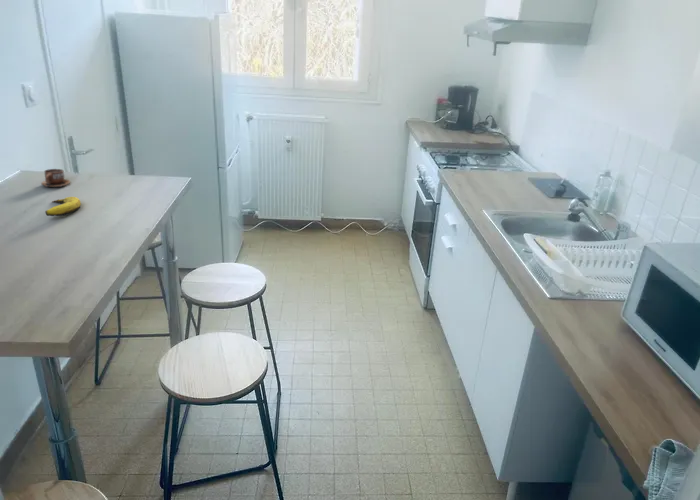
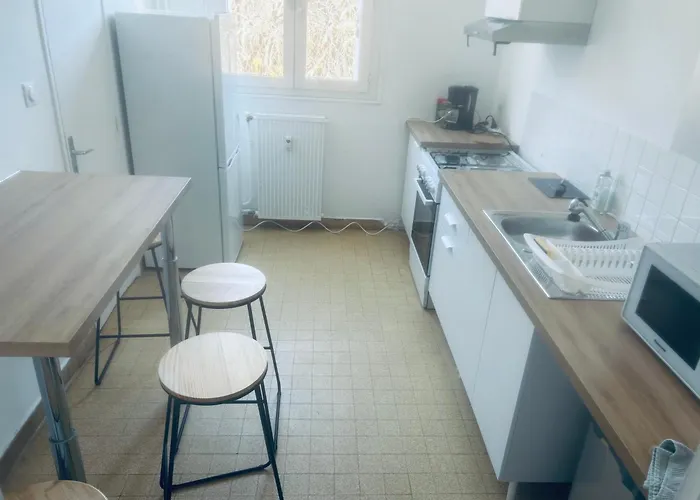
- cup (54, 177)
- banana (63, 204)
